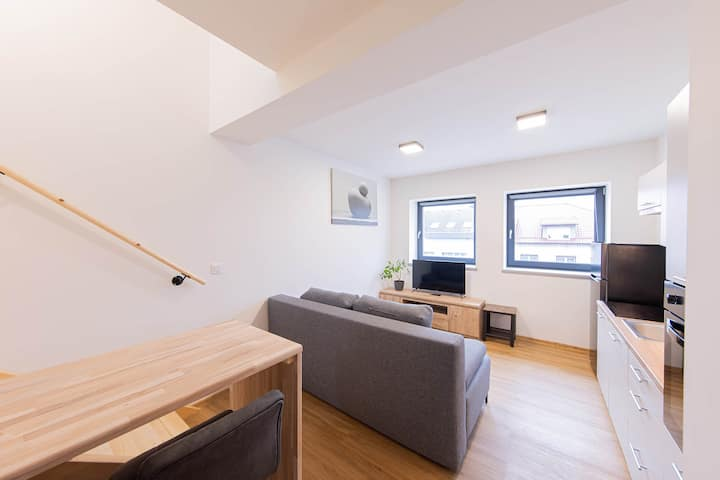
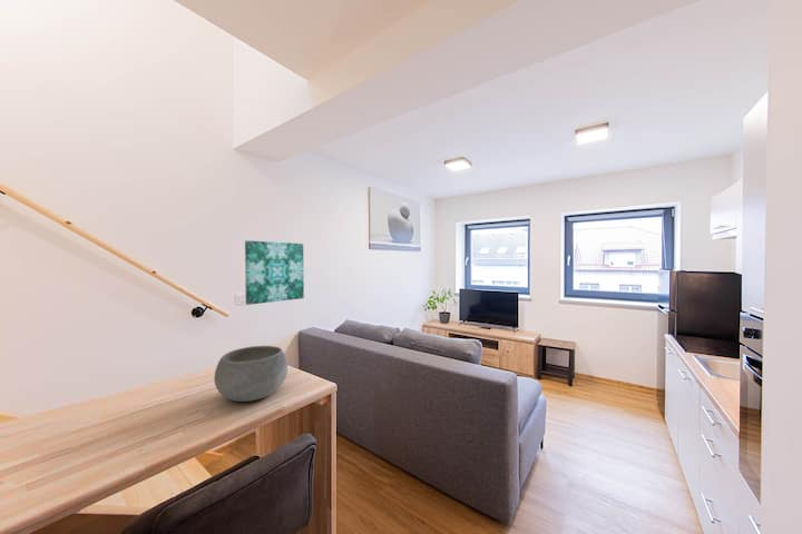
+ wall art (276, 271)
+ bowl (253, 373)
